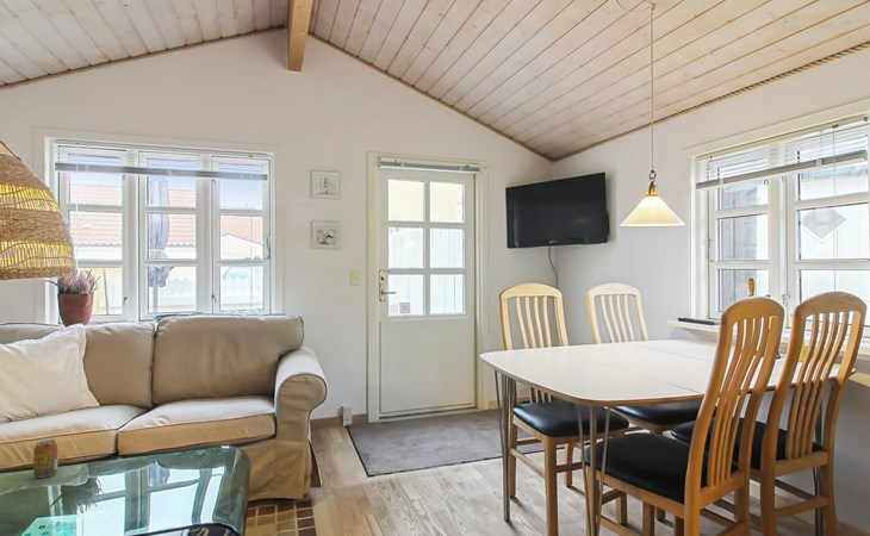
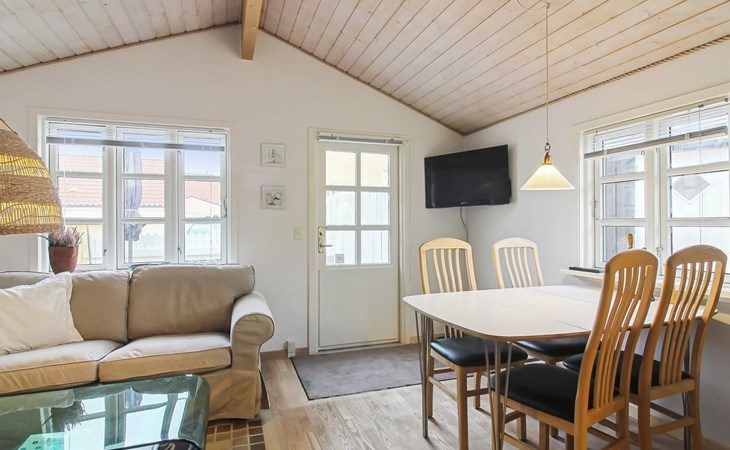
- beverage can (45, 459)
